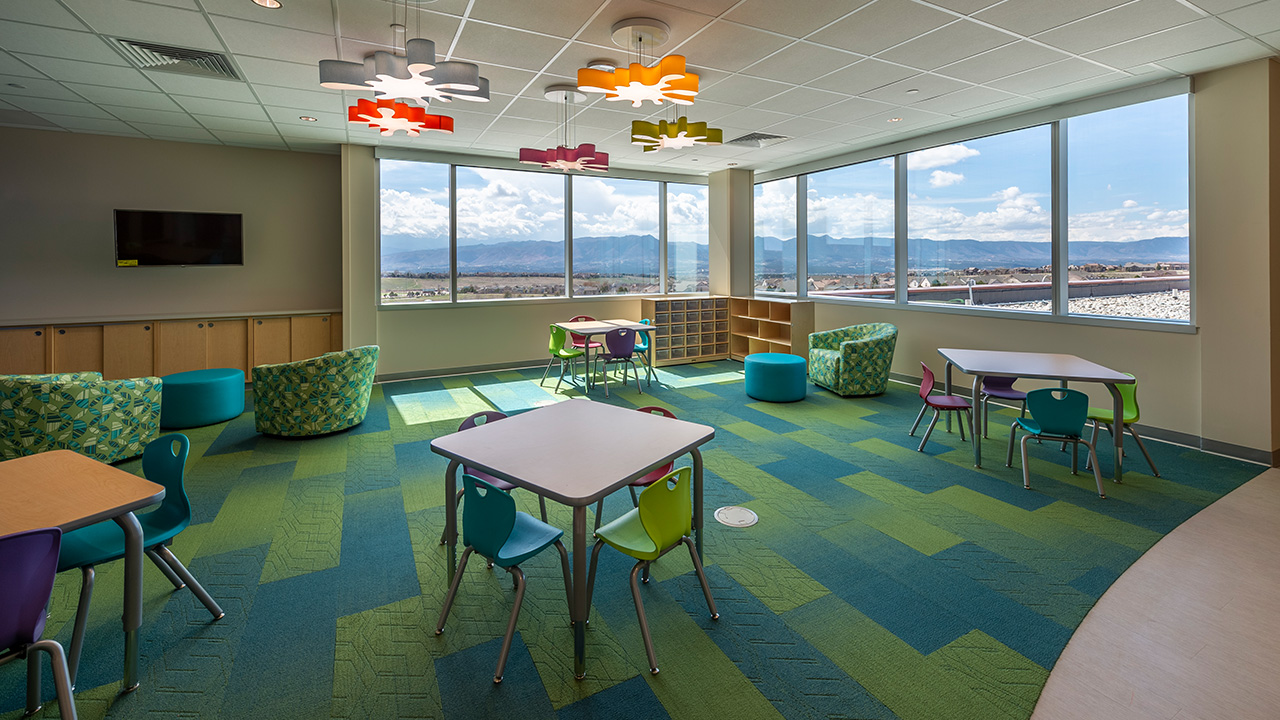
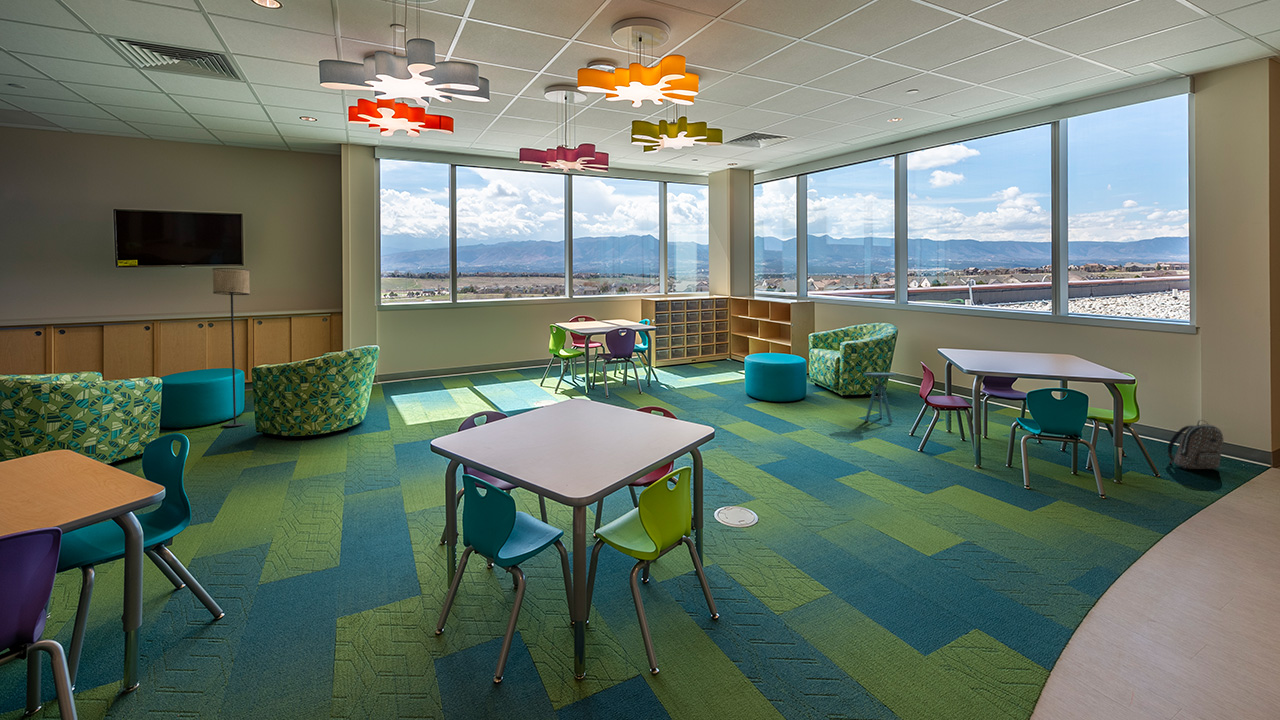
+ backpack (1196, 443)
+ floor lamp (233, 347)
+ side table (879, 397)
